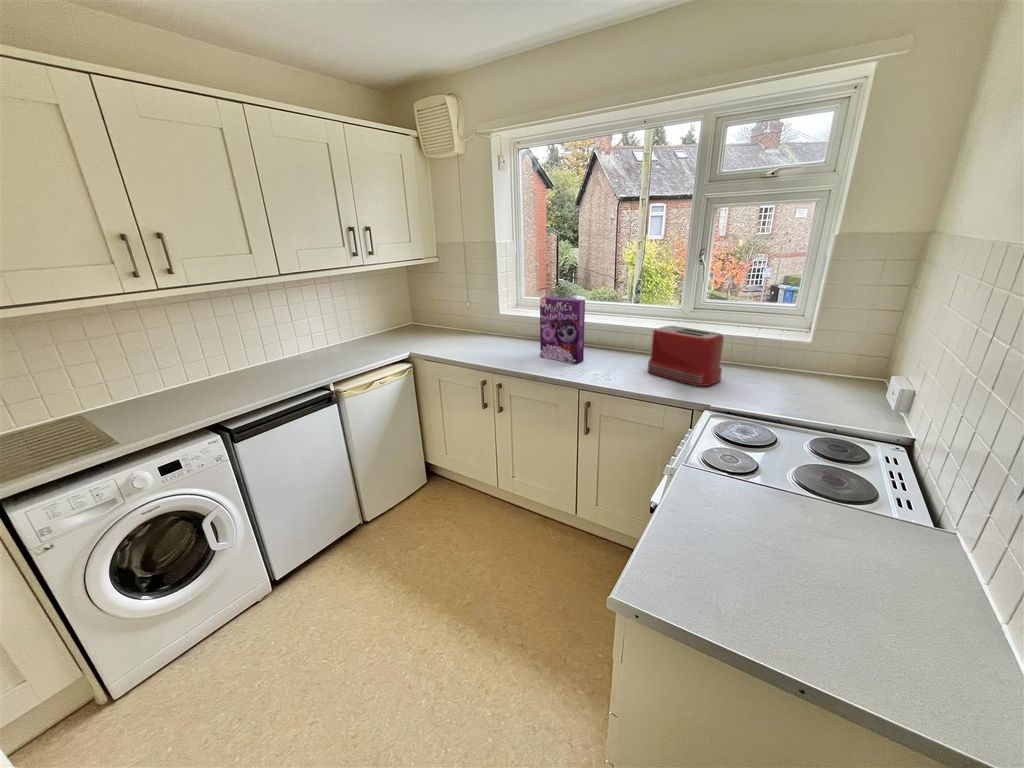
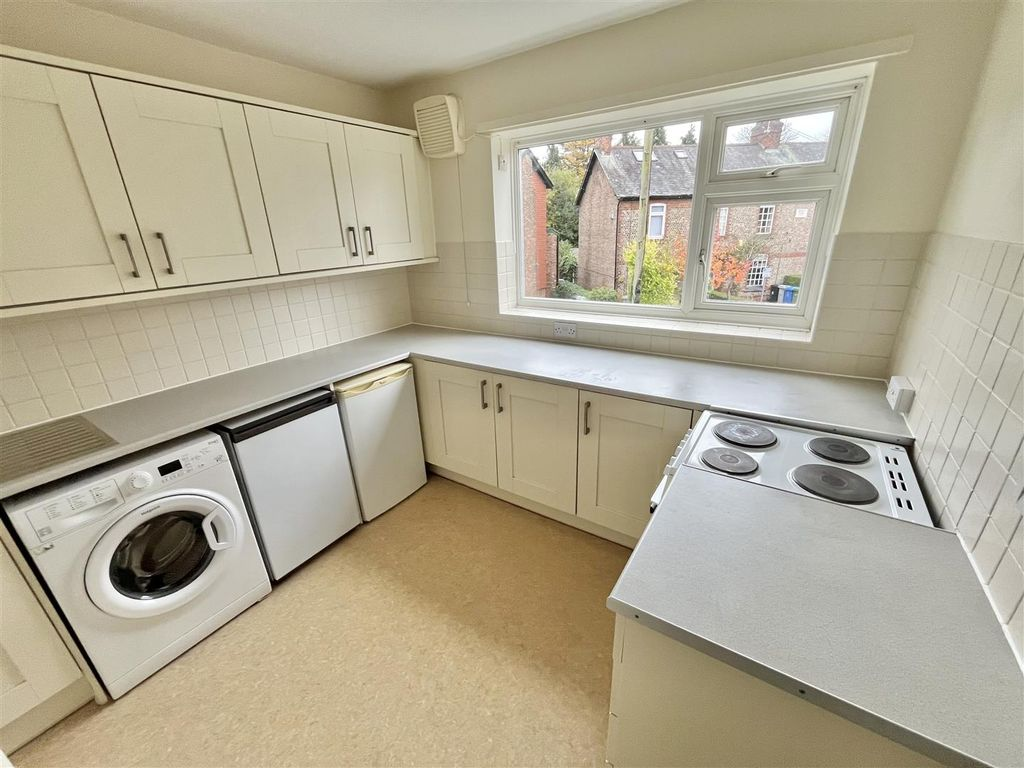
- cereal box (561, 329)
- toaster (684, 353)
